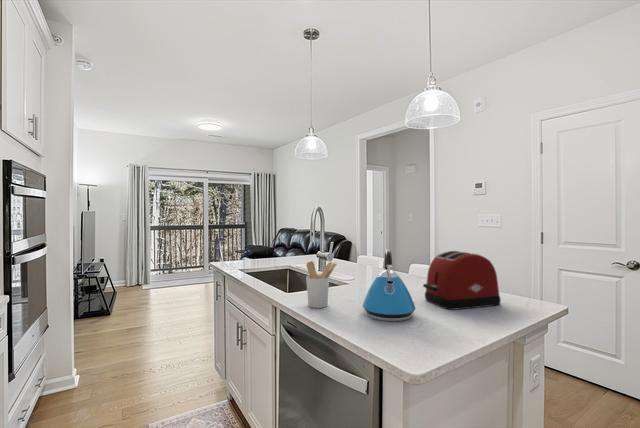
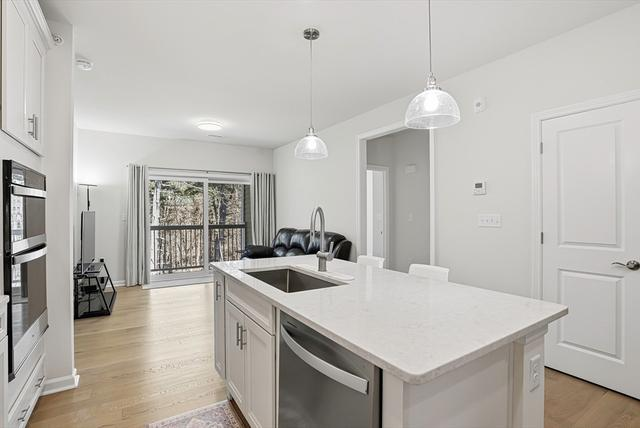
- toaster (461, 277)
- utensil holder (322, 283)
- kettle (388, 281)
